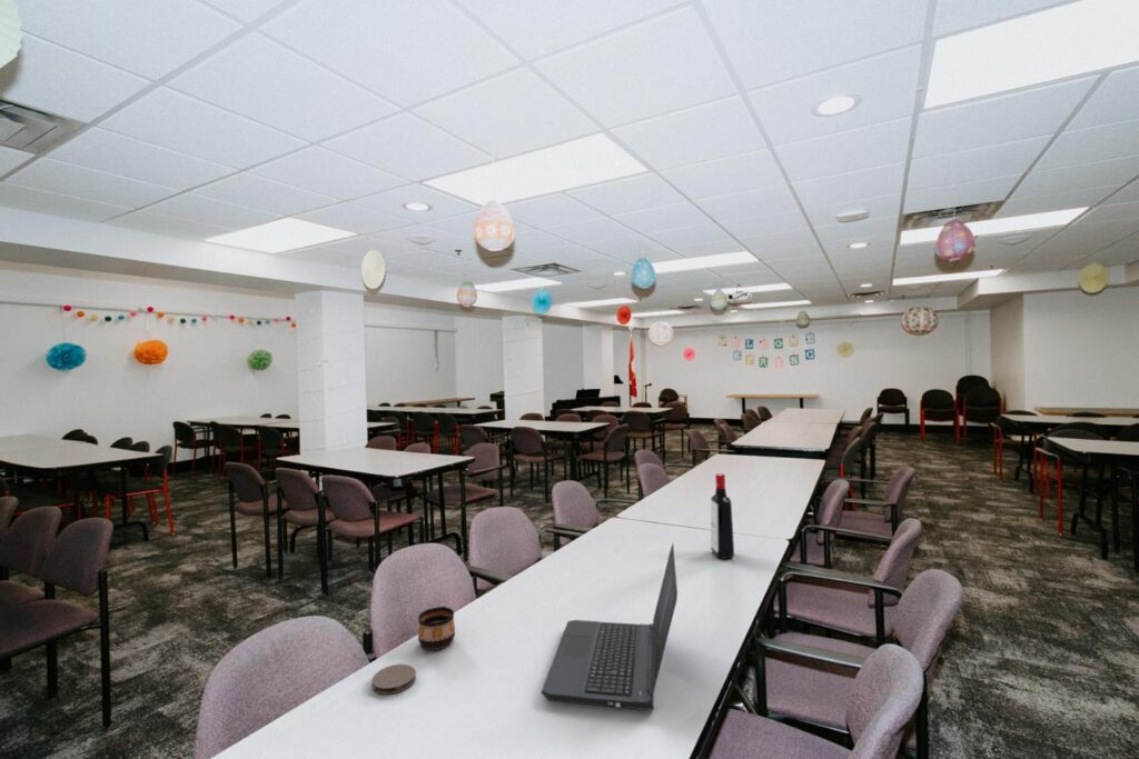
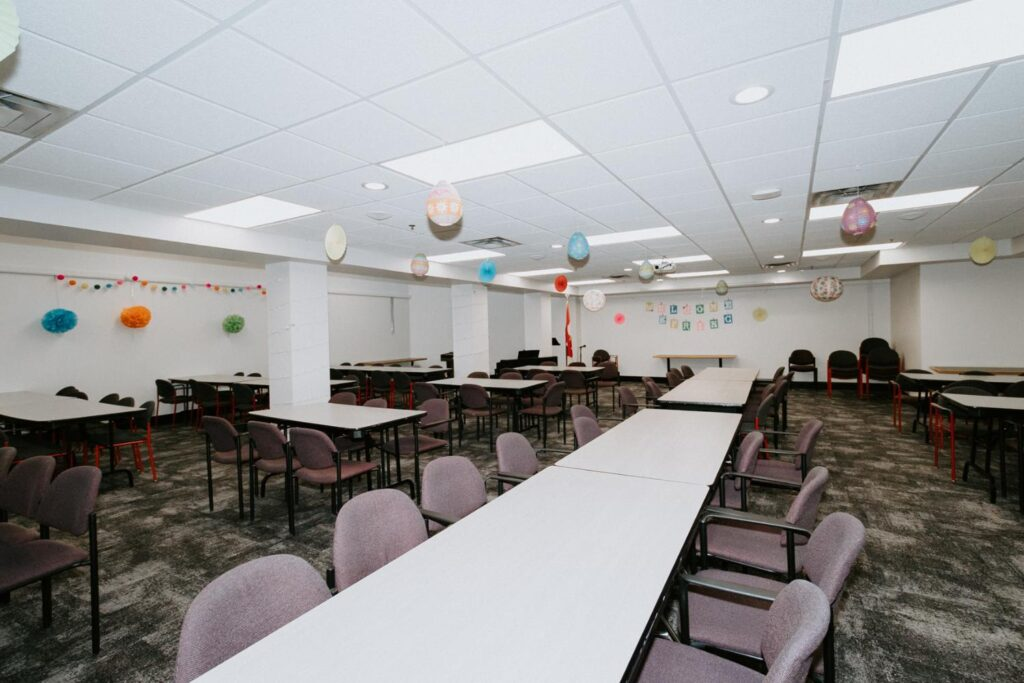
- cup (438, 628)
- laptop computer (614, 622)
- liquor bottle (721, 515)
- coaster (394, 678)
